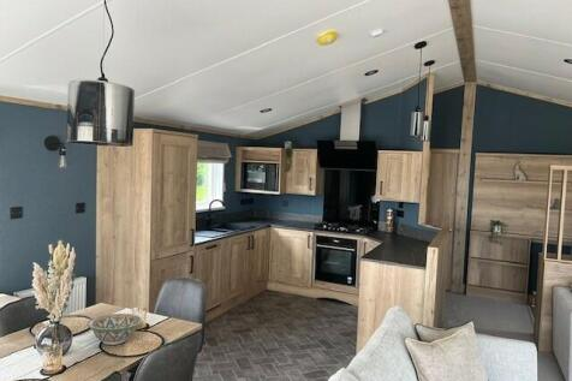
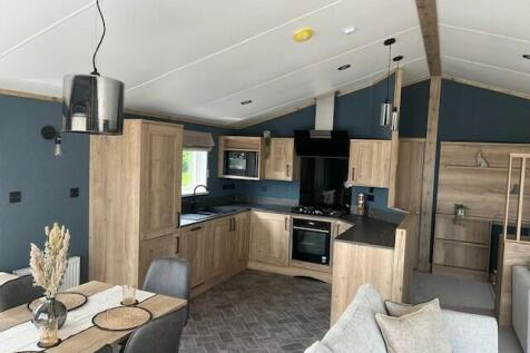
- decorative bowl (114, 331)
